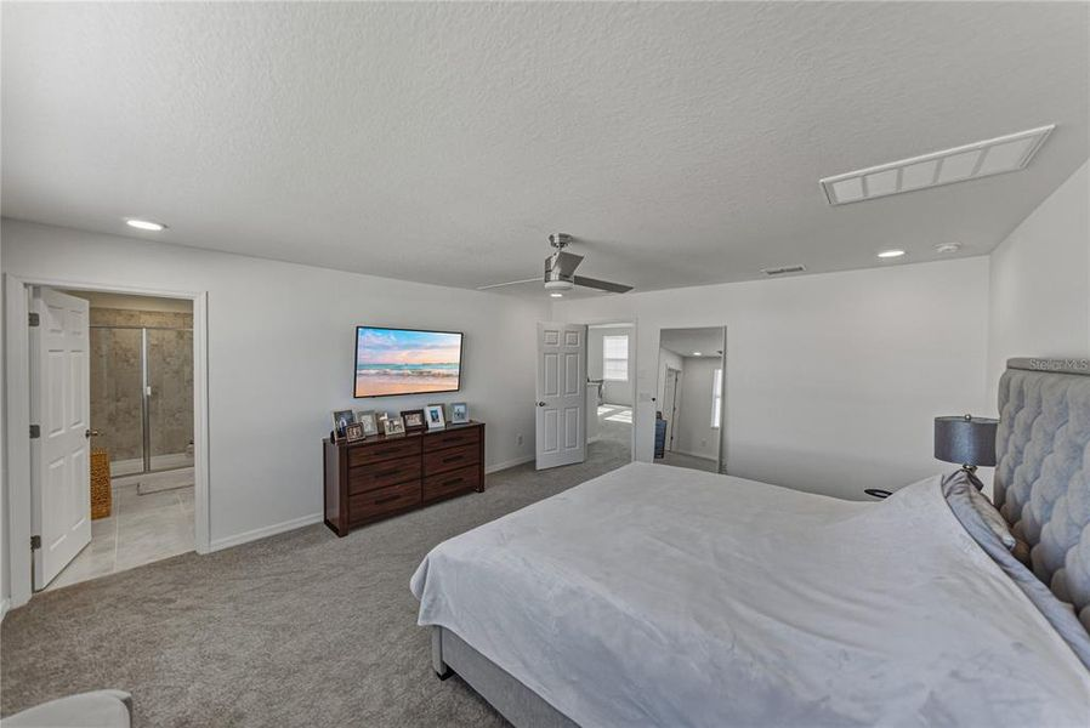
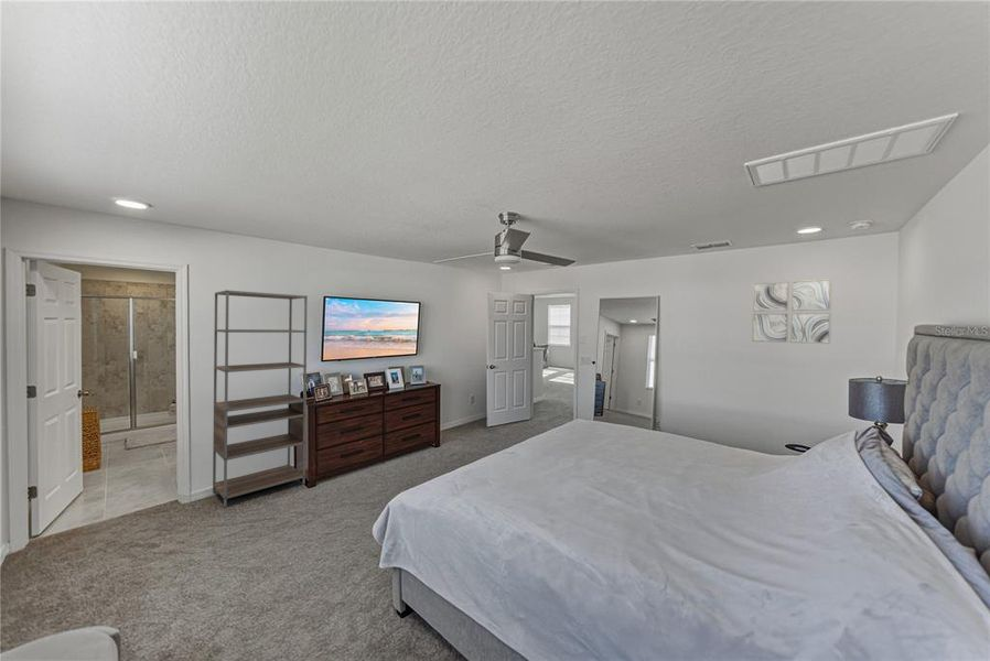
+ shelving unit (263, 397)
+ wall art (788, 311)
